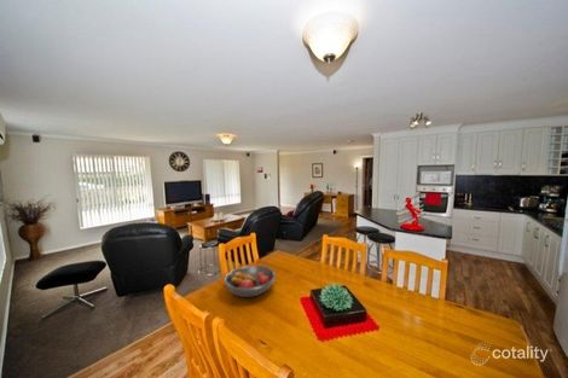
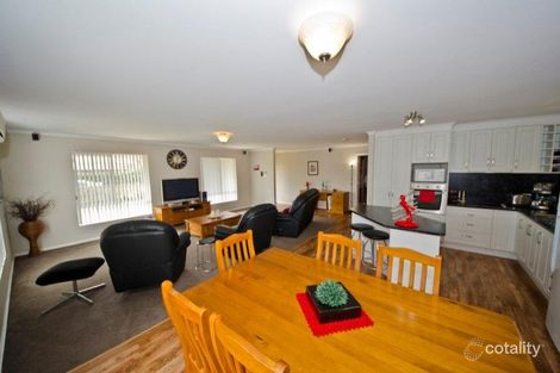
- fruit bowl (250, 280)
